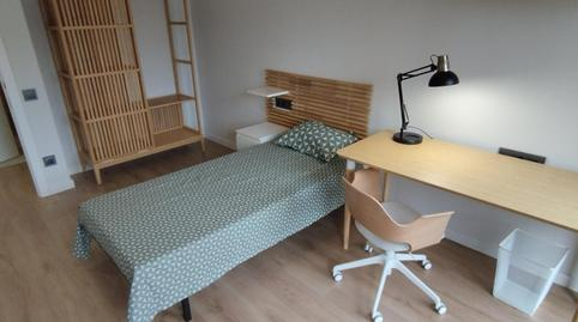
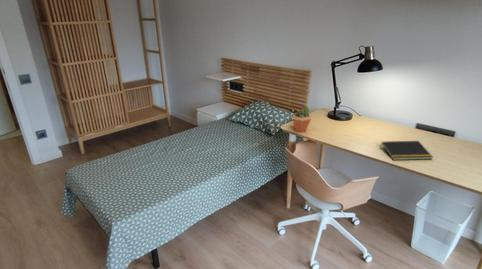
+ potted cactus (301, 116)
+ notepad (406, 149)
